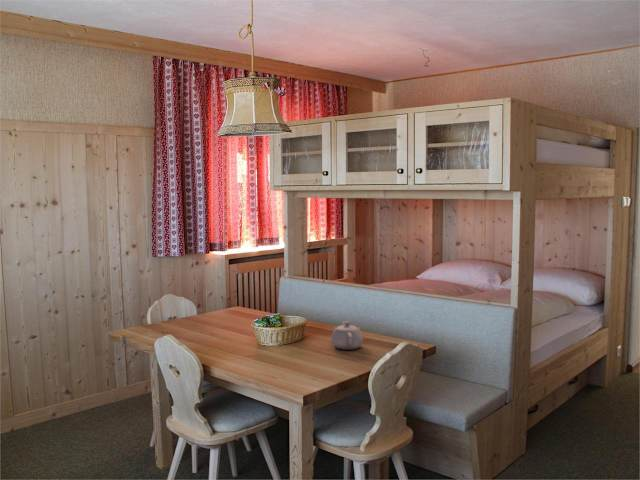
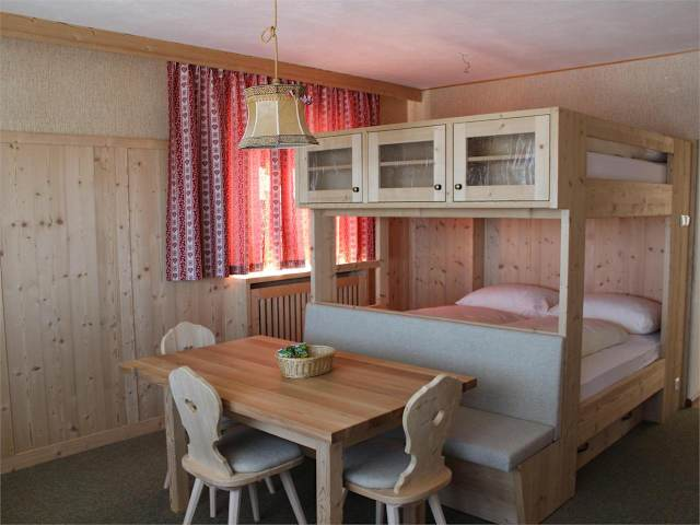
- teapot (346, 334)
